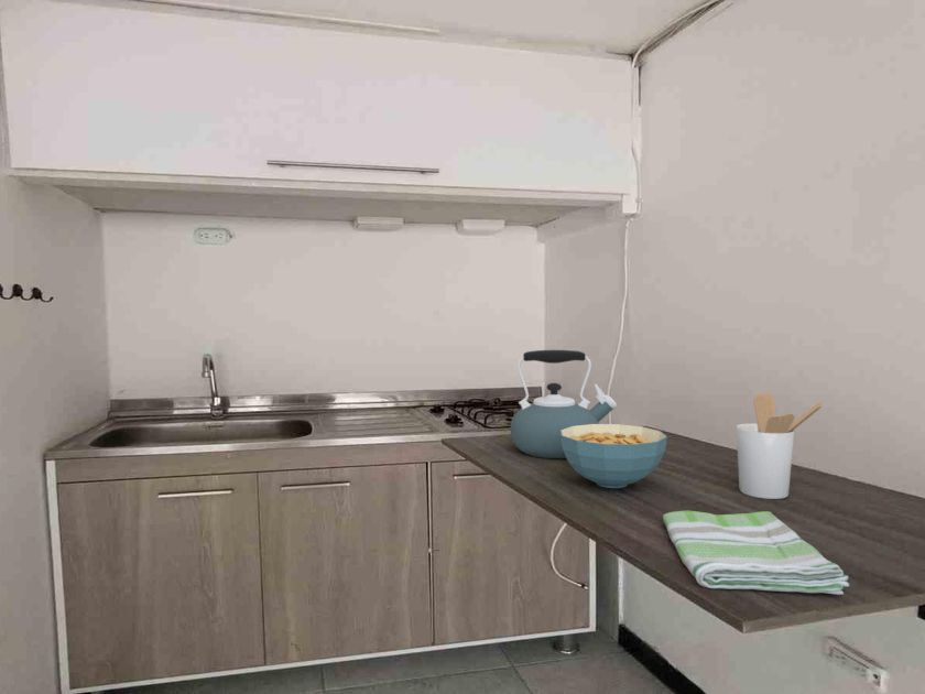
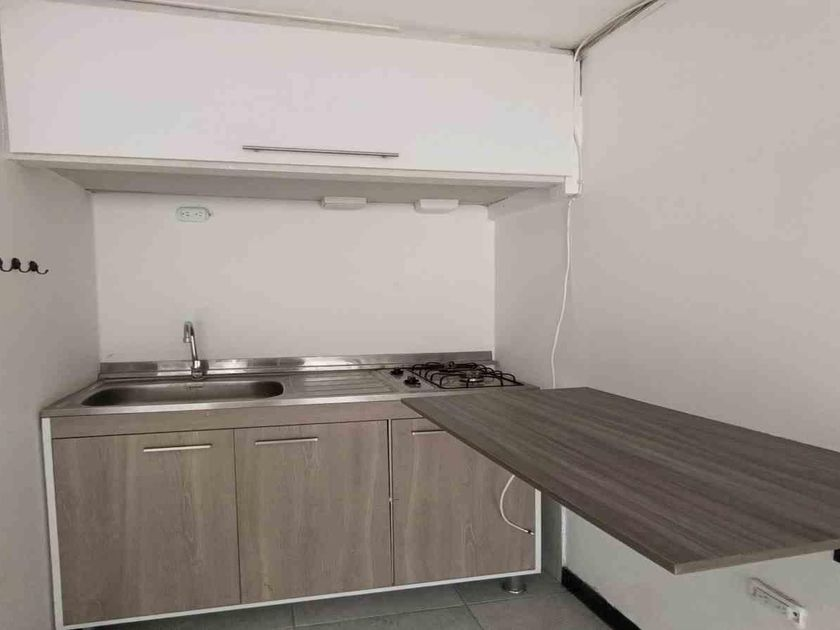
- dish towel (740, 542)
- utensil holder (780, 445)
- kettle (563, 400)
- cereal bowl (611, 458)
